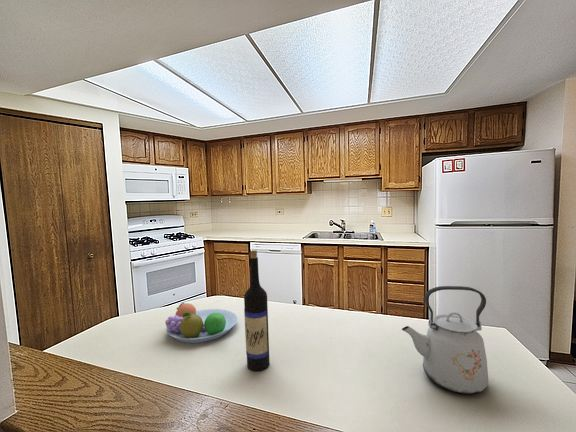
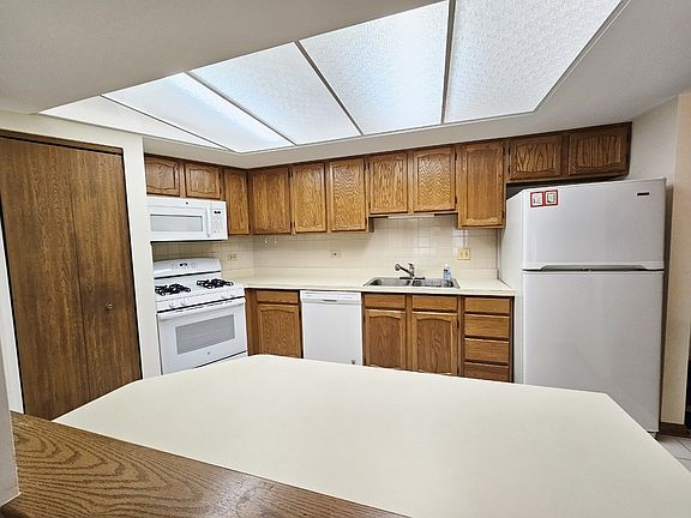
- wine bottle (256, 308)
- fruit bowl (202, 317)
- kettle (442, 333)
